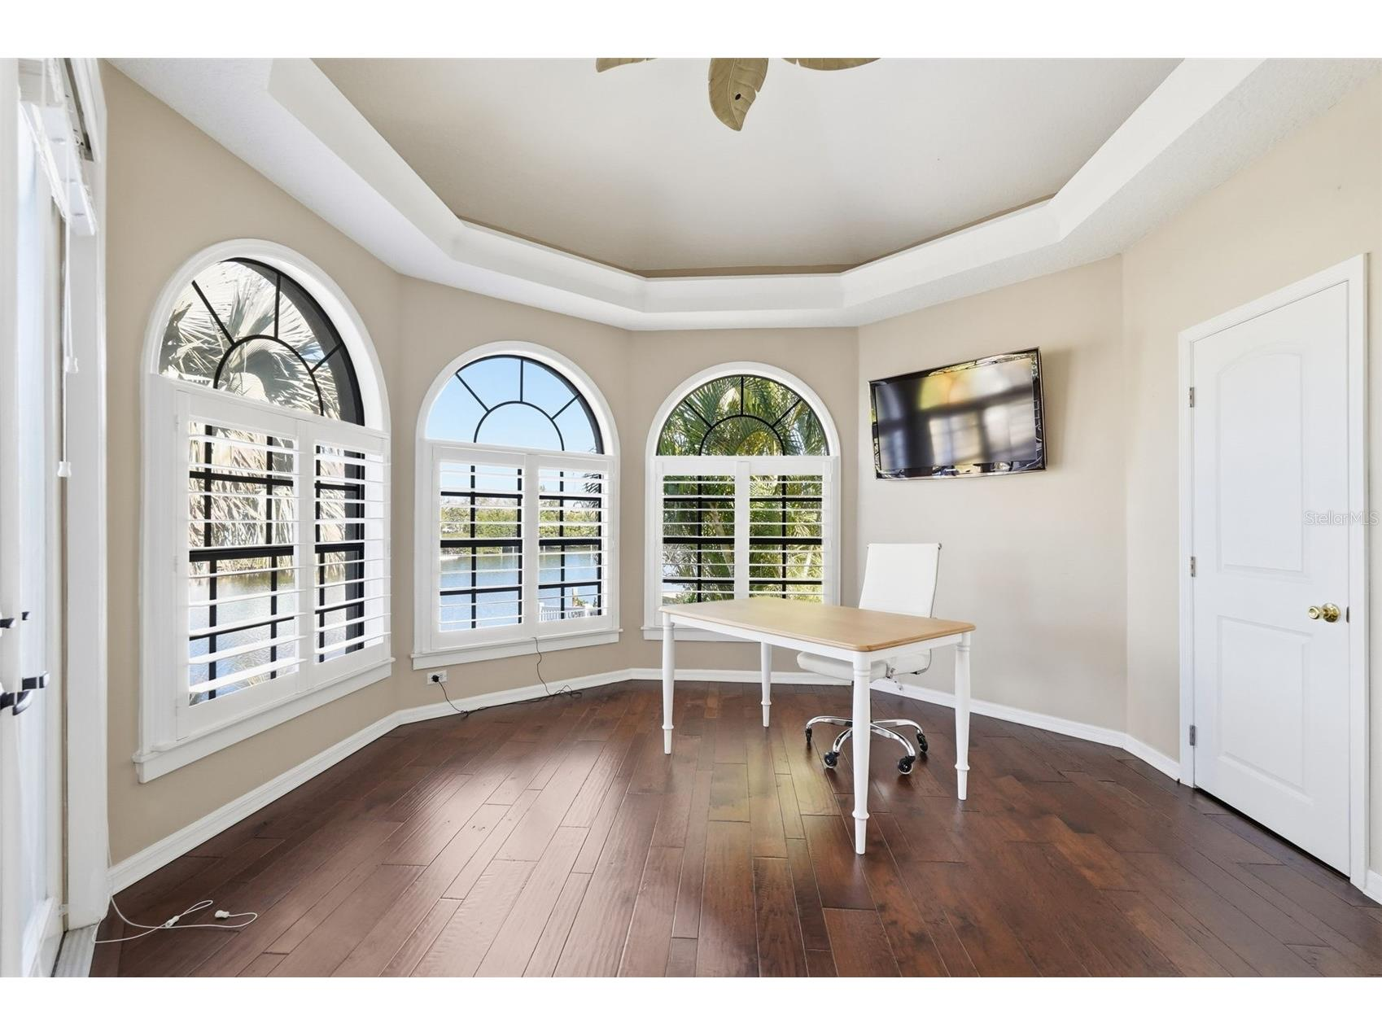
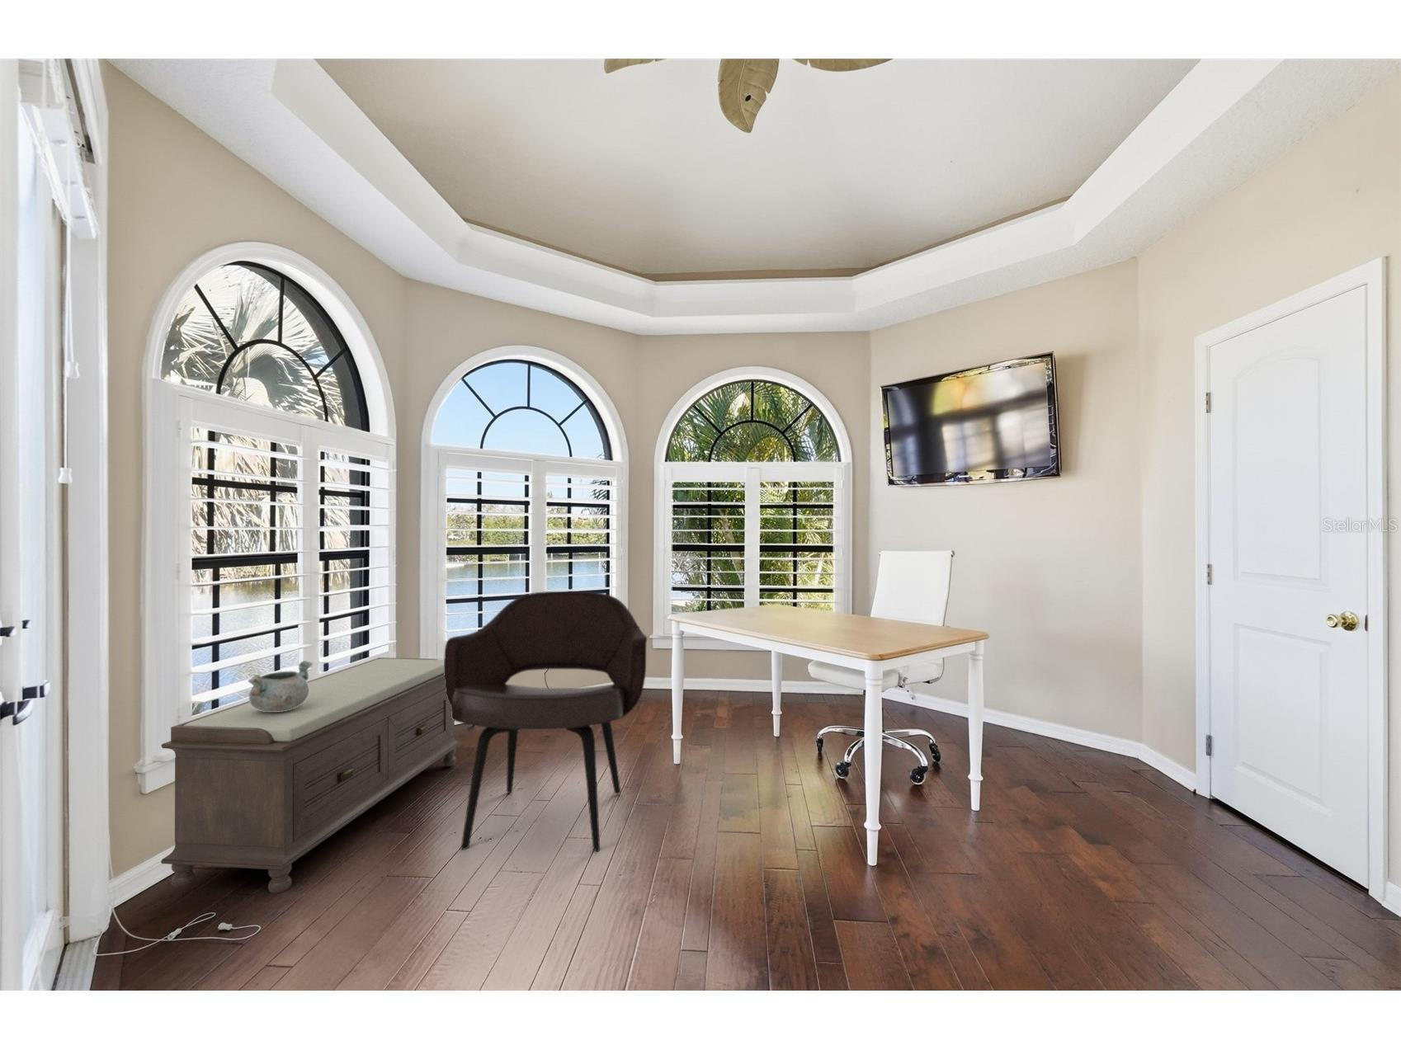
+ bench (343, 748)
+ decorative bowl (279, 688)
+ armchair (552, 705)
